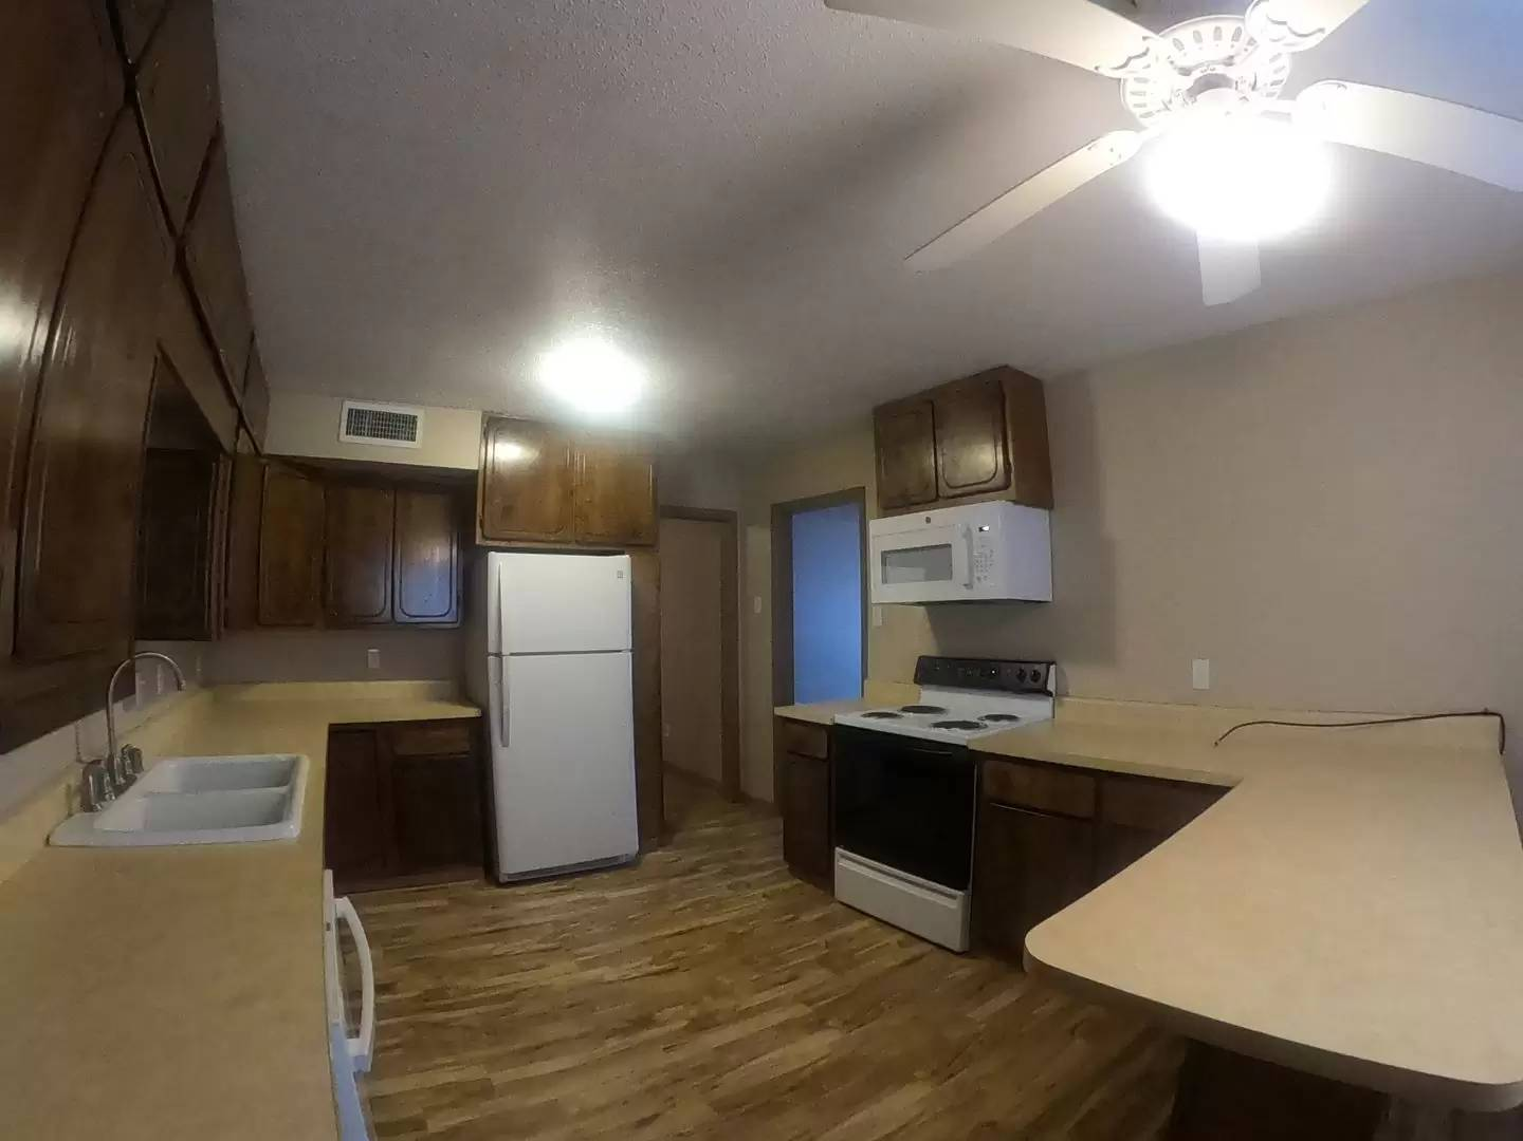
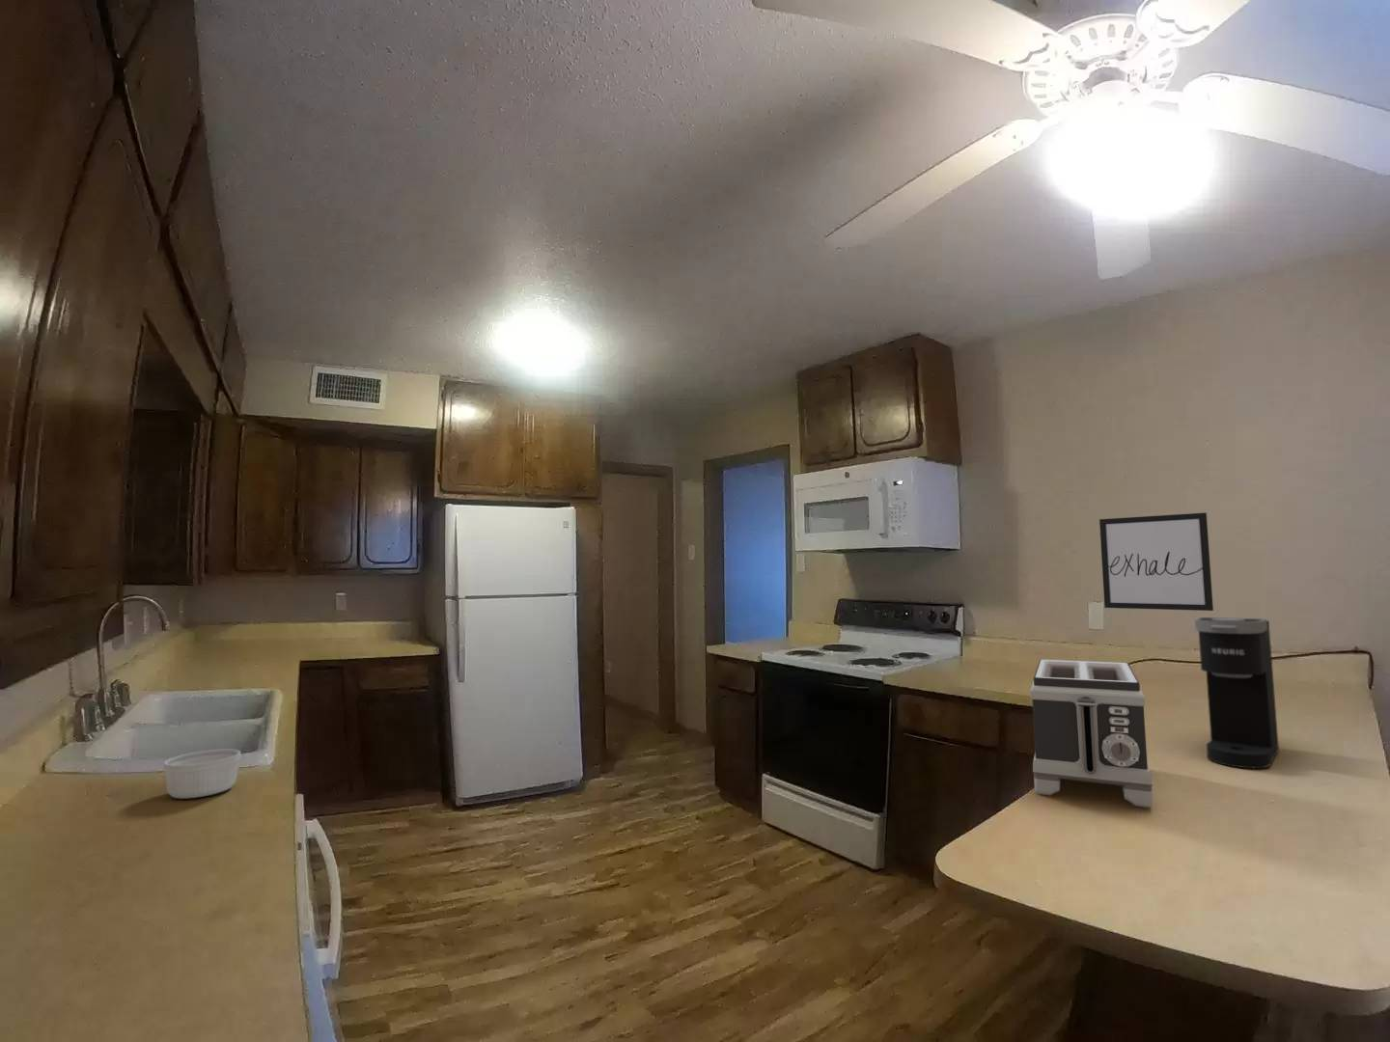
+ wall art (1152, 561)
+ coffee maker (1238, 685)
+ ramekin (202, 773)
+ toaster (1087, 726)
